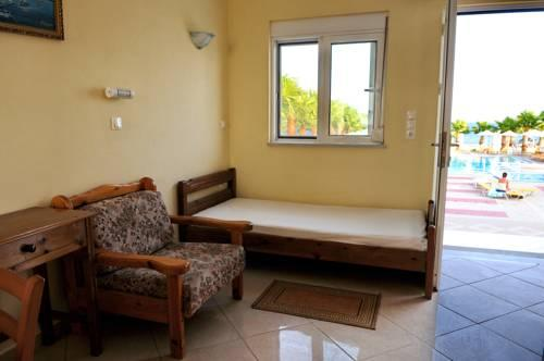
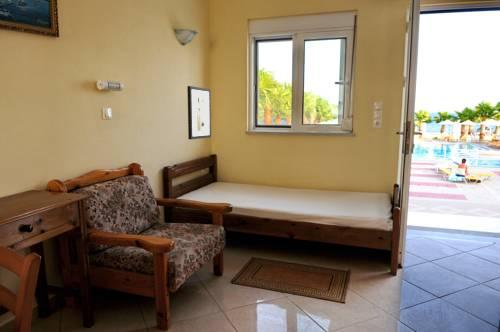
+ wall art (199, 113)
